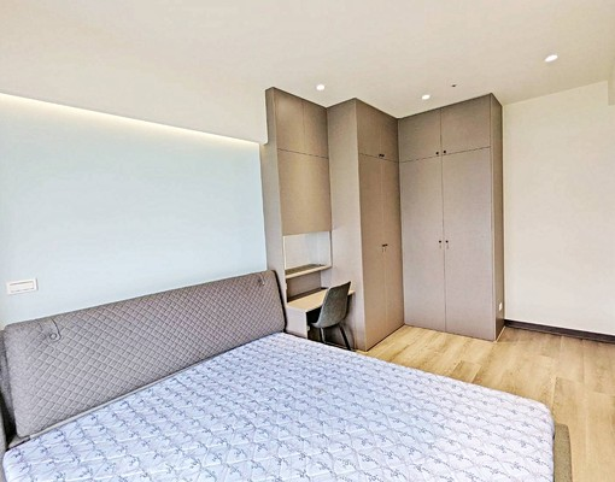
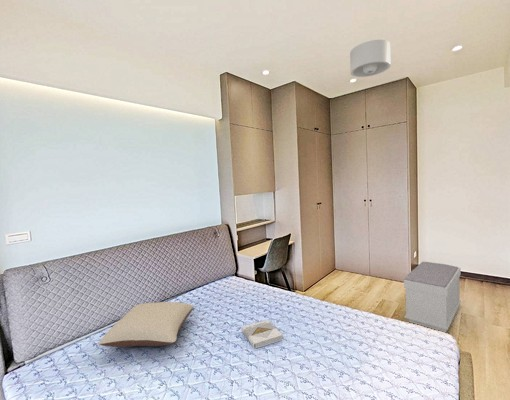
+ pillow (151, 324)
+ book (261, 333)
+ ceiling light (369, 60)
+ bench (433, 292)
